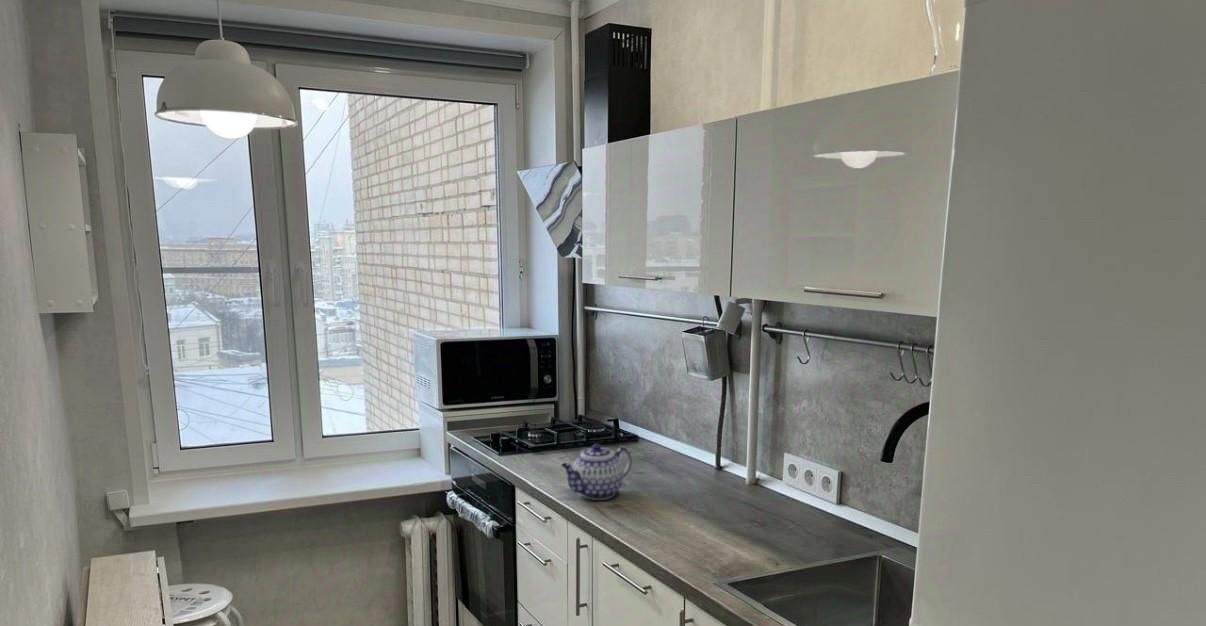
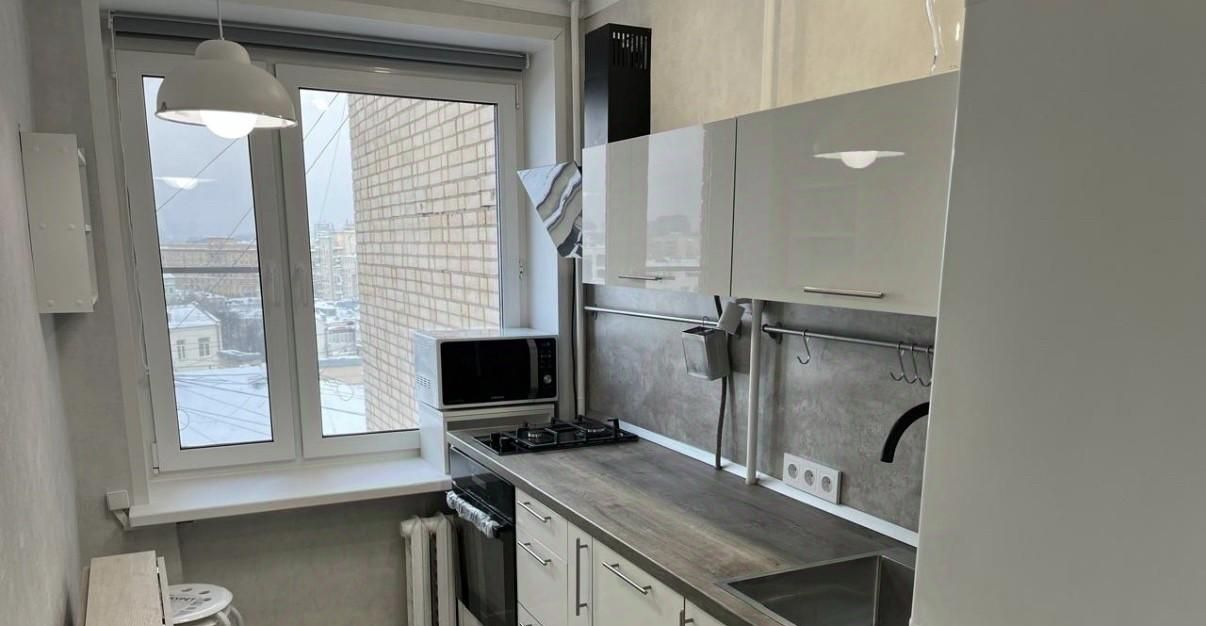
- teapot (597, 468)
